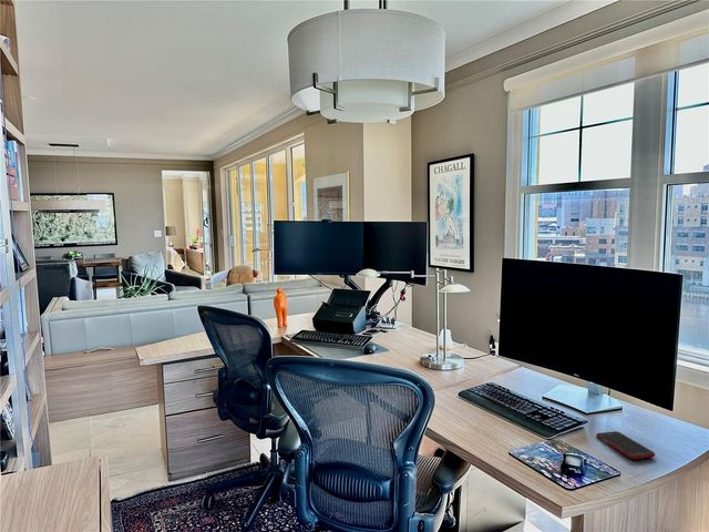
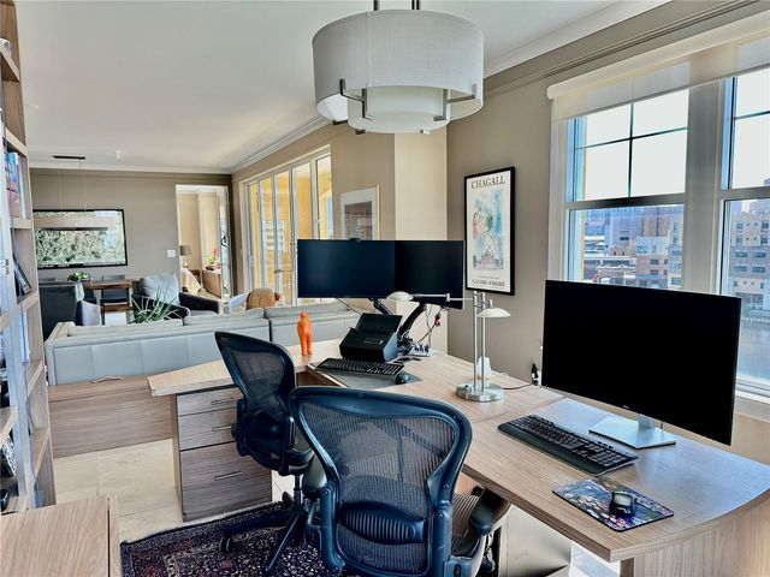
- cell phone (624, 444)
